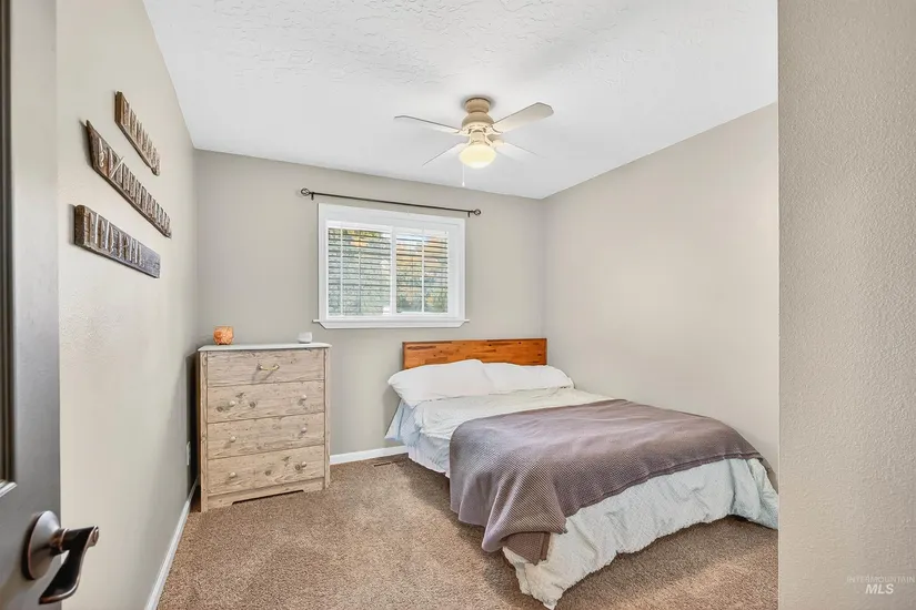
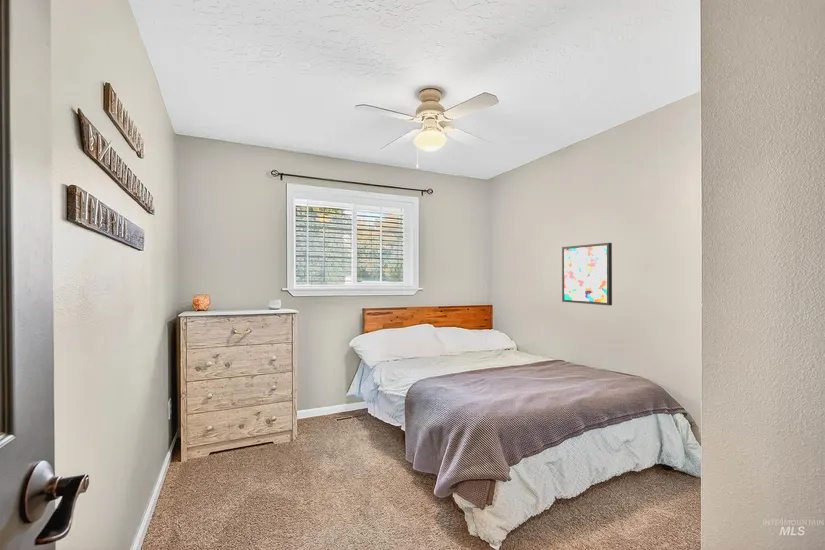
+ wall art (585, 274)
